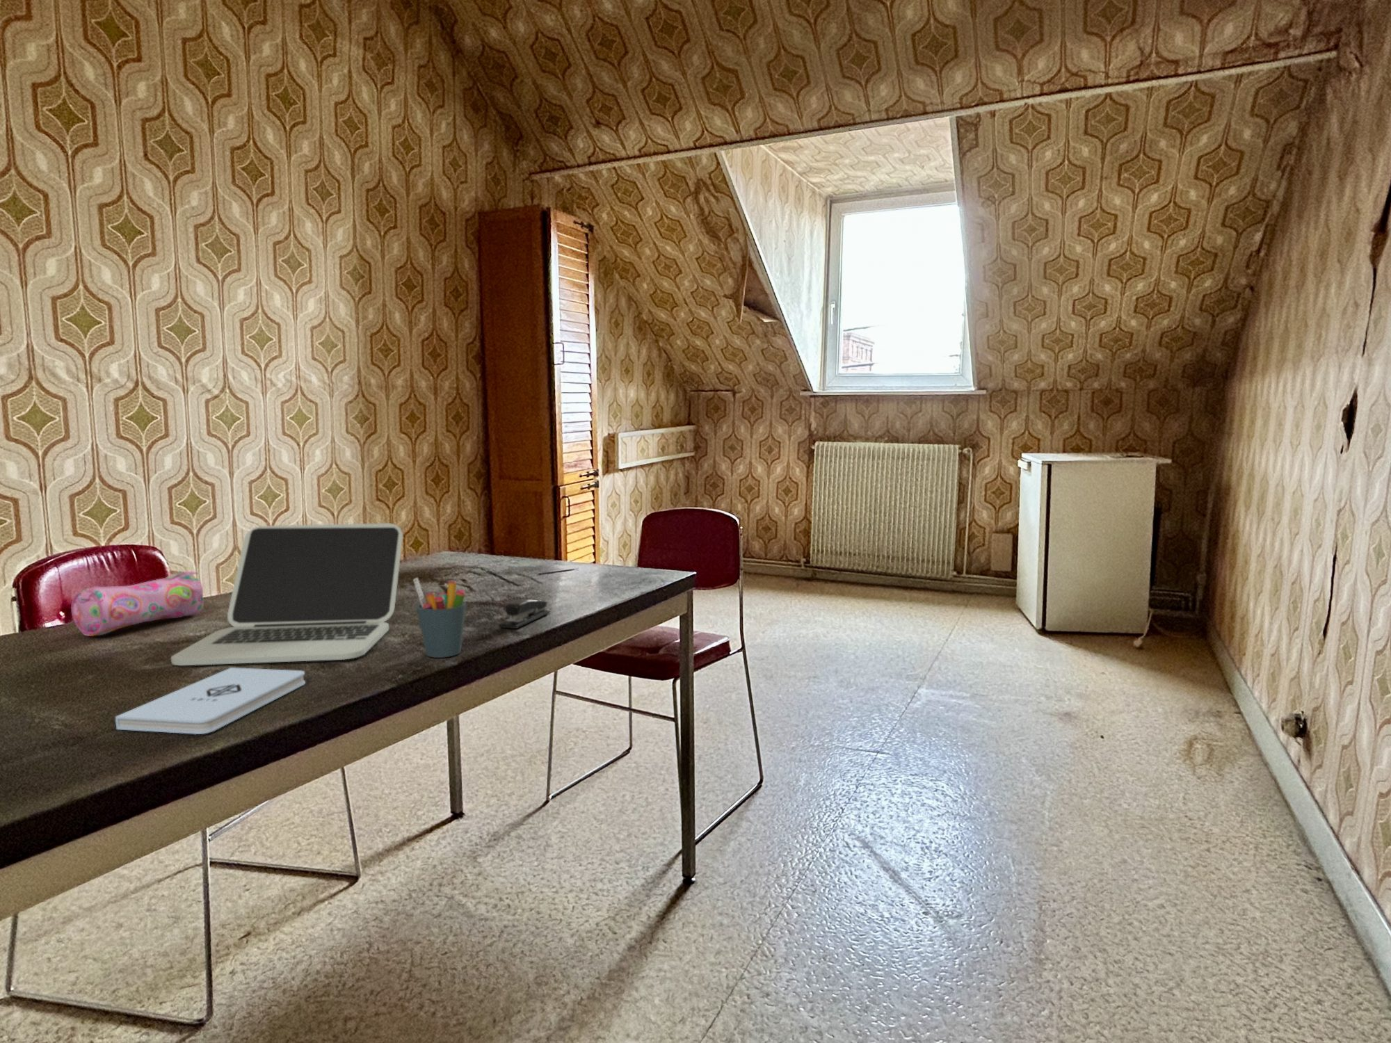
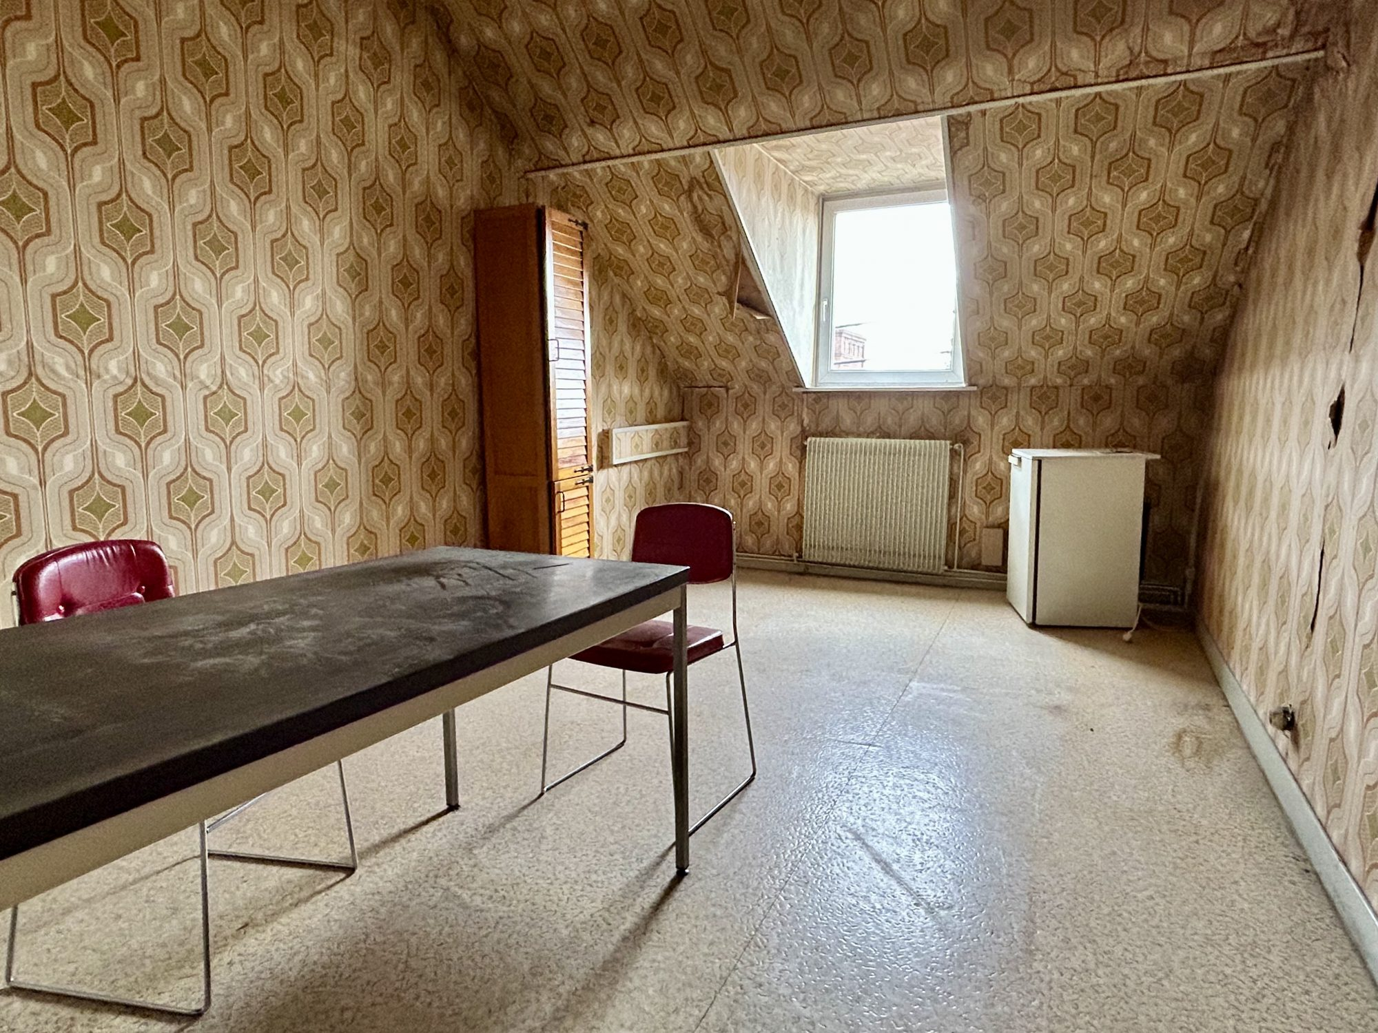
- pencil case (142, 601)
- laptop (298, 586)
- stapler (525, 609)
- pen holder (441, 616)
- notepad (220, 698)
